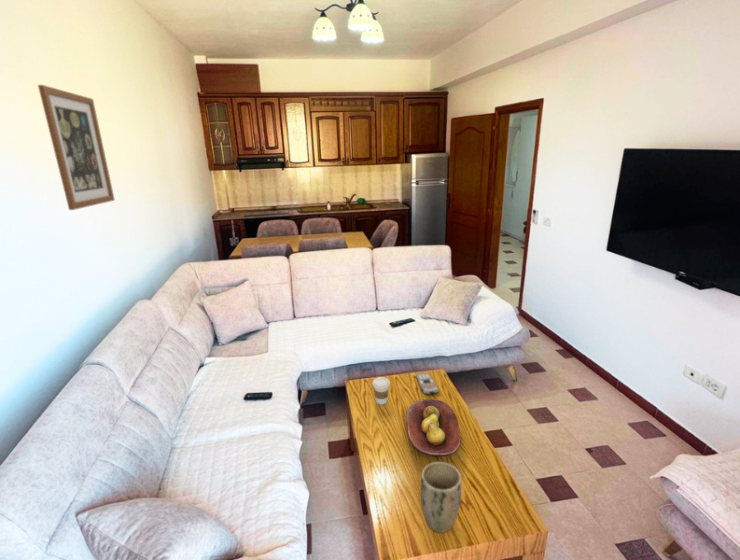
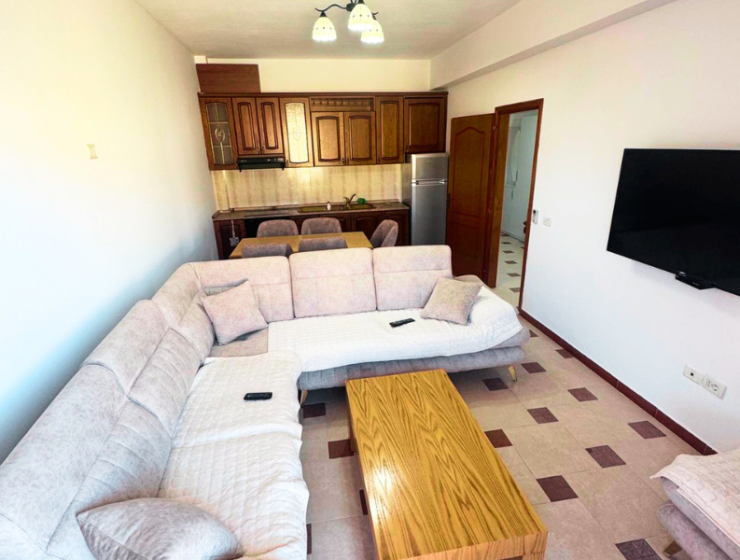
- wall art (81, 150)
- coffee cup (381, 391)
- plant pot (440, 498)
- fruit bowl (432, 425)
- remote control (426, 382)
